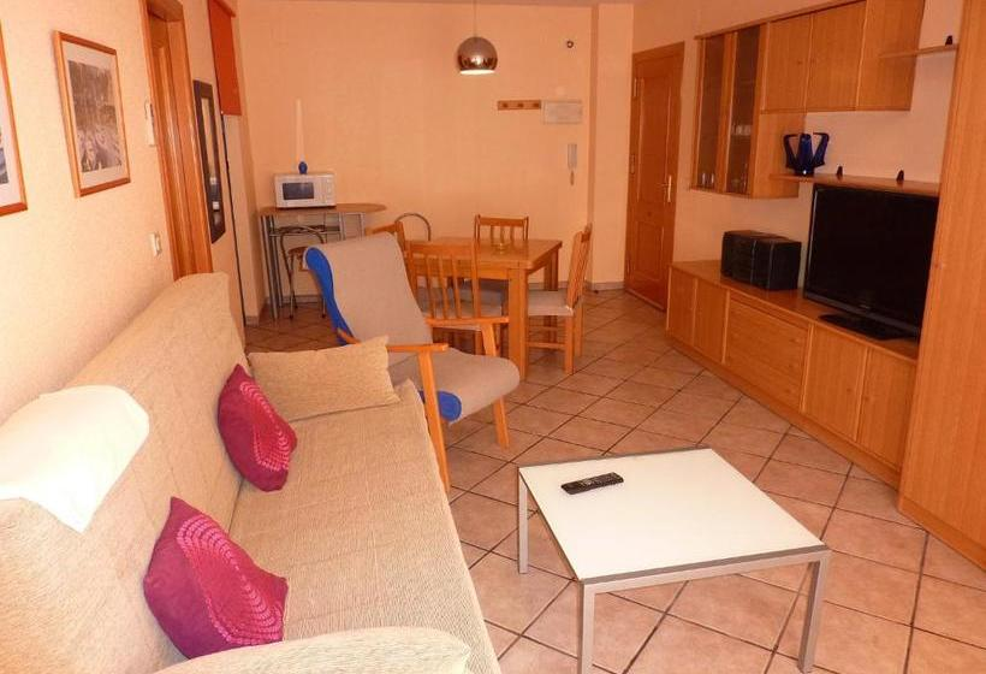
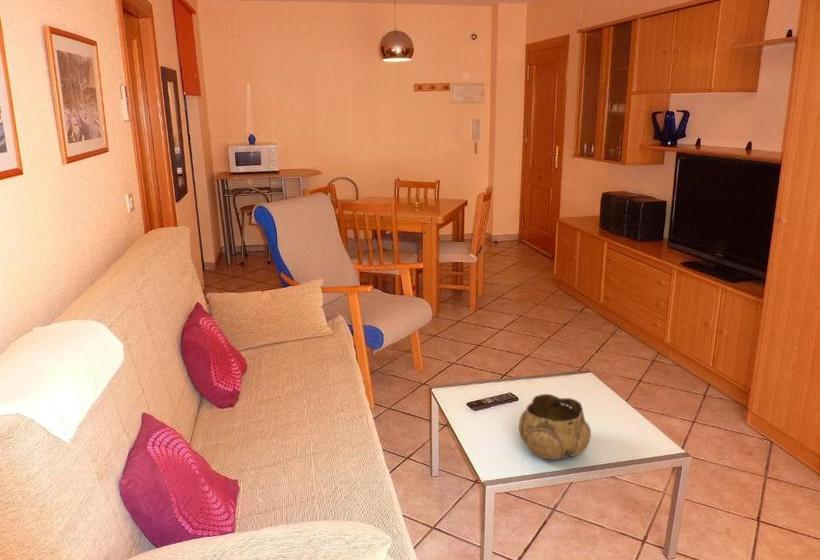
+ decorative bowl (553, 429)
